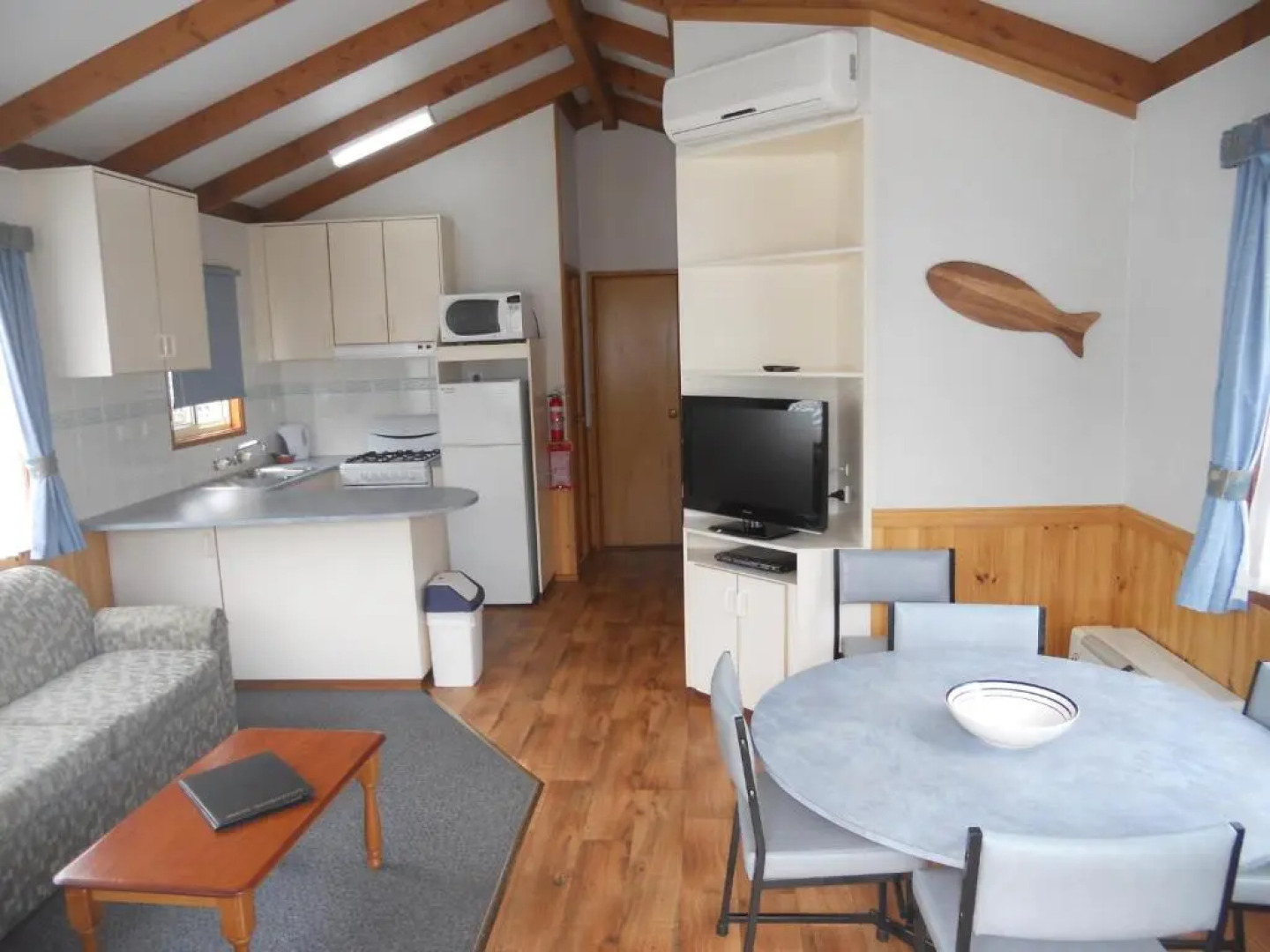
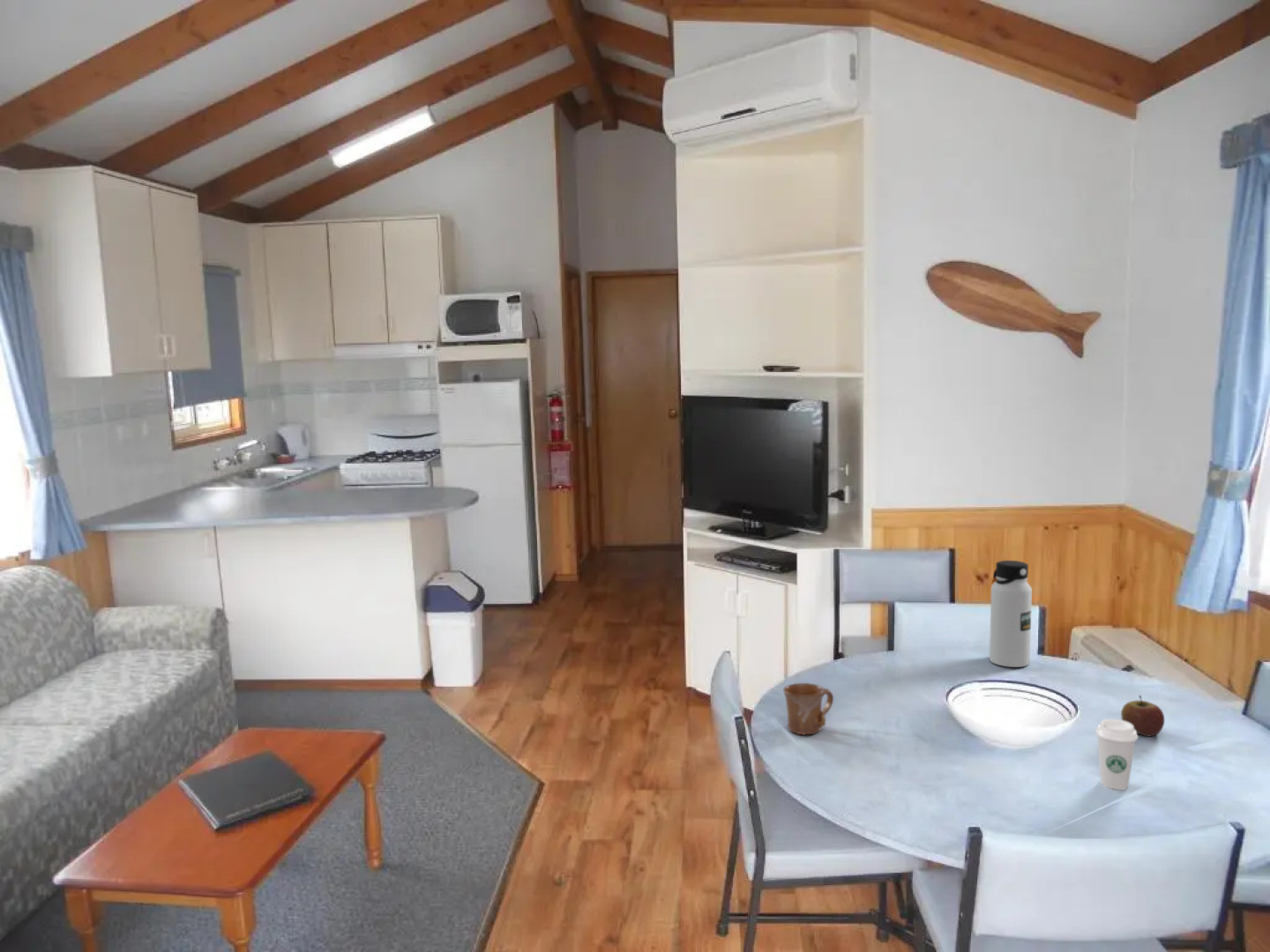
+ apple (1142, 715)
+ mug (810, 708)
+ water bottle (1011, 612)
+ coffee cup (1115, 755)
